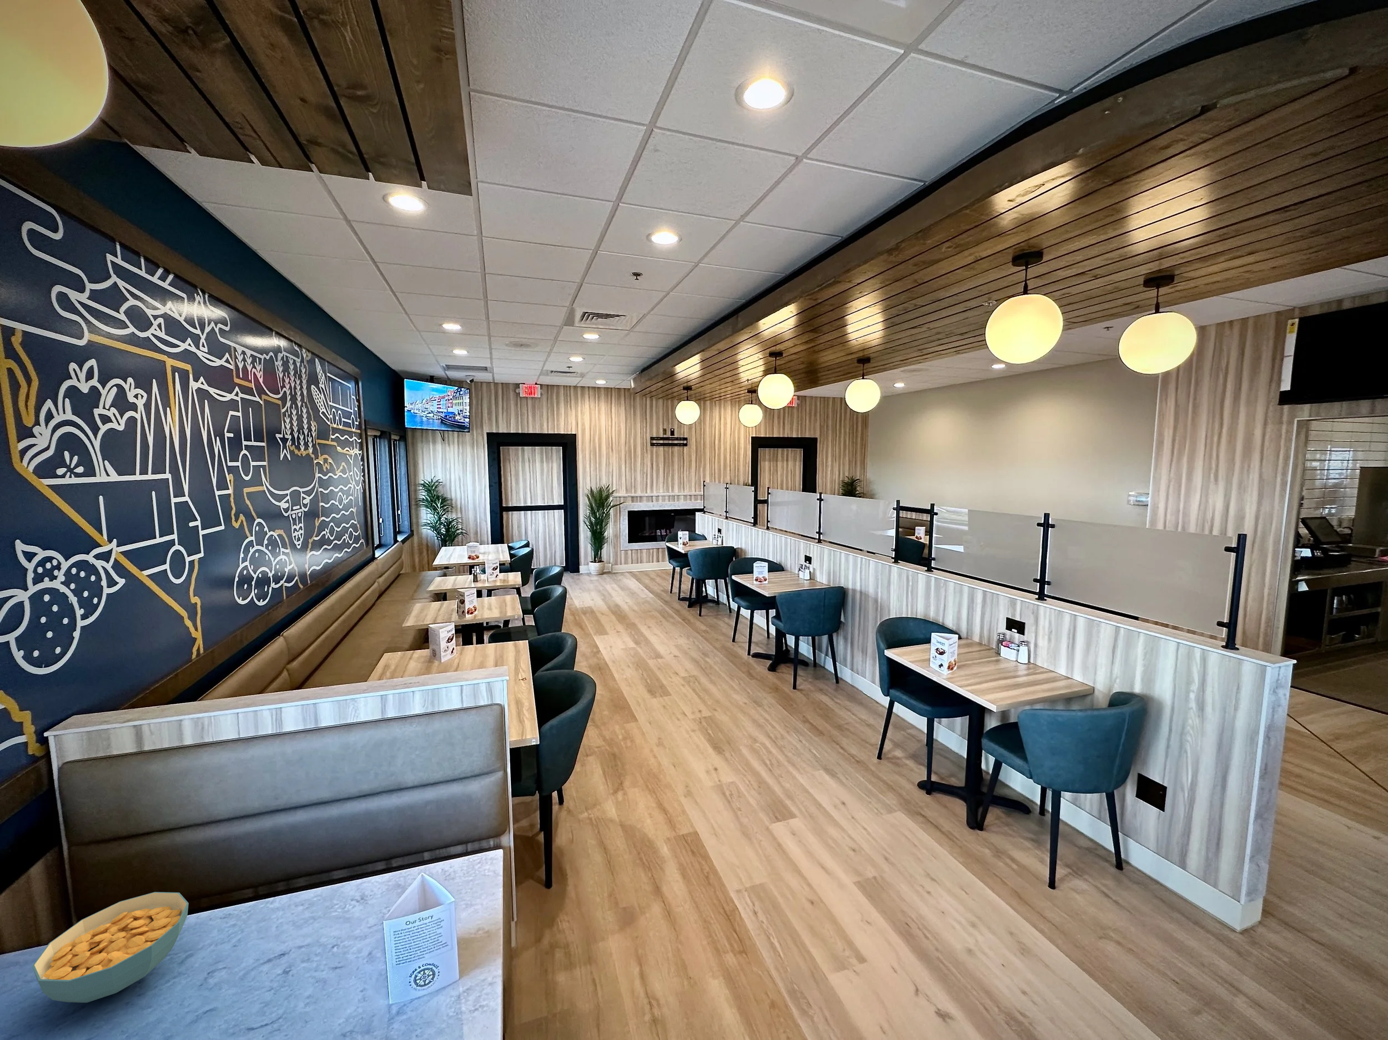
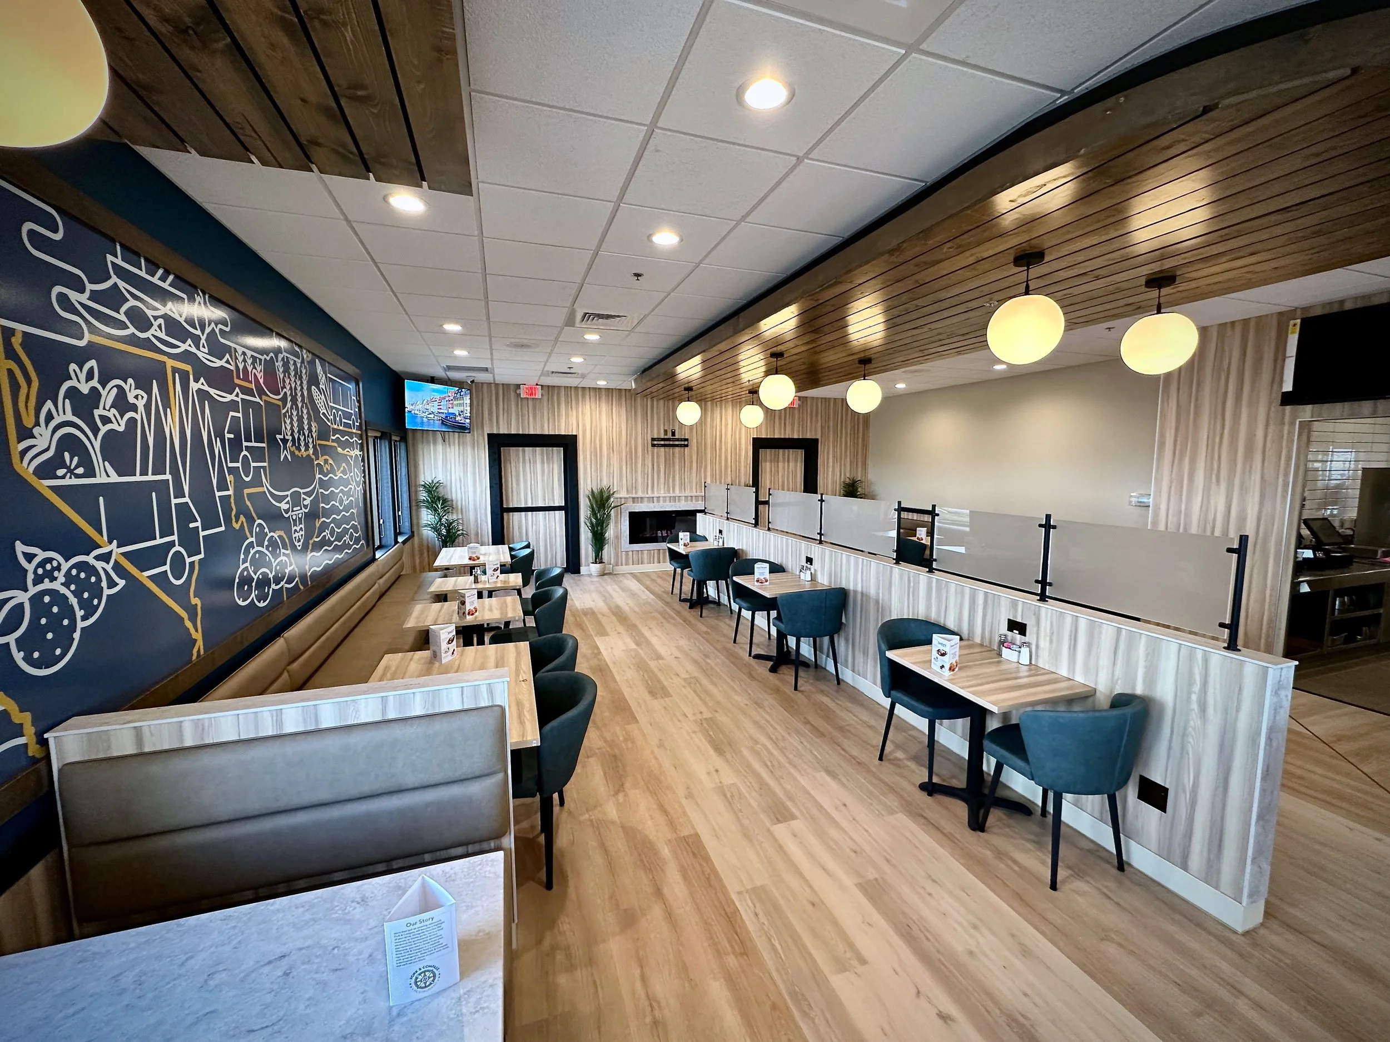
- cereal bowl (118, 956)
